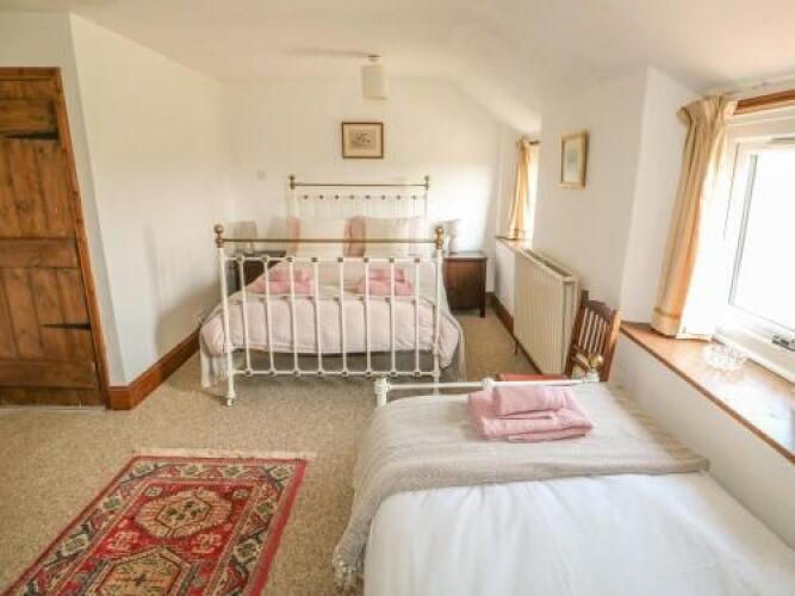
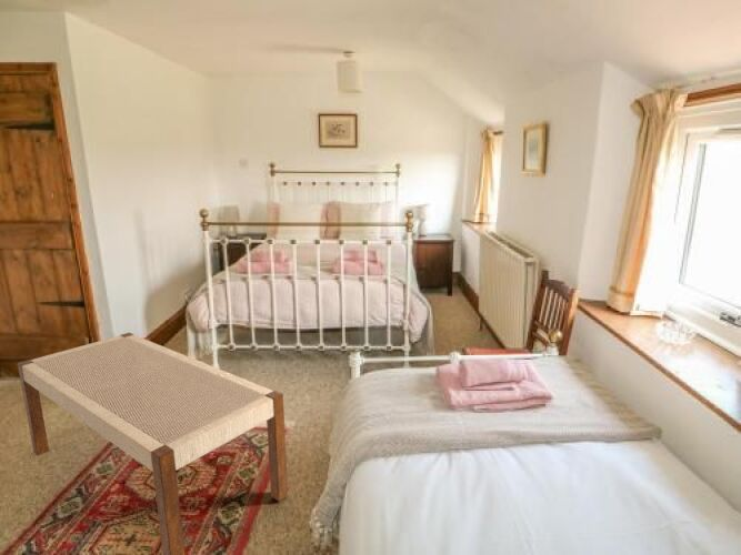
+ bench (146, 425)
